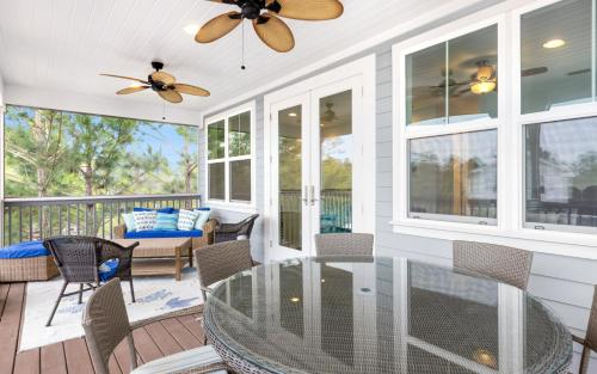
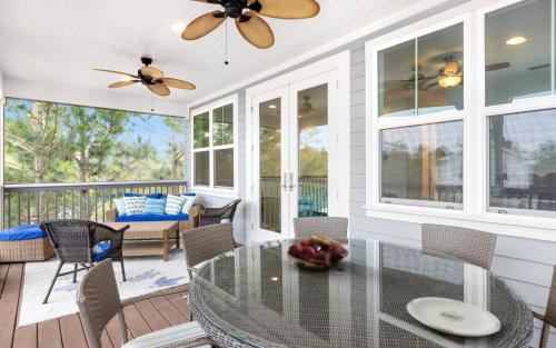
+ plate (450, 316)
+ fruit basket (317, 250)
